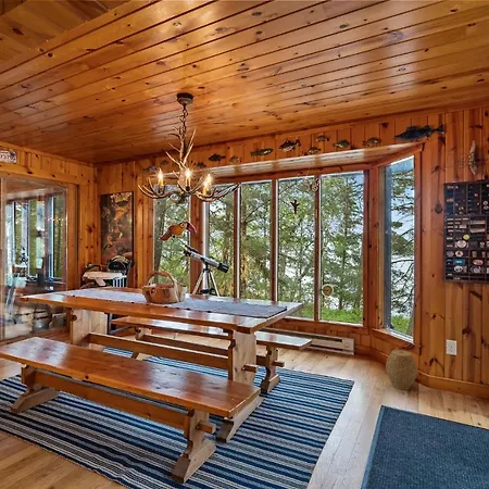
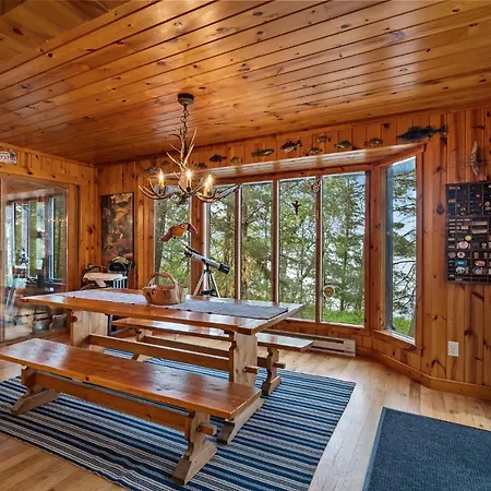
- woven basket (401, 368)
